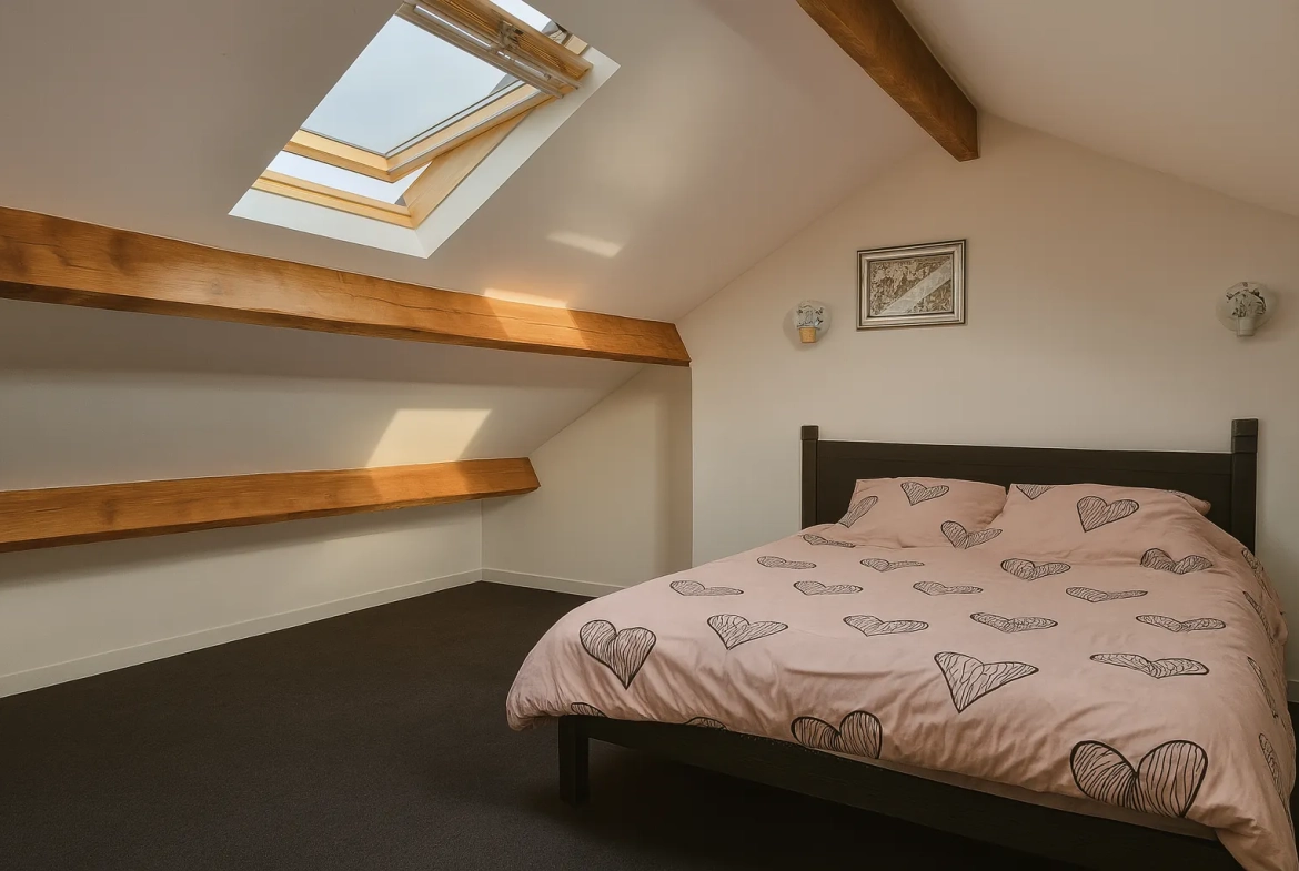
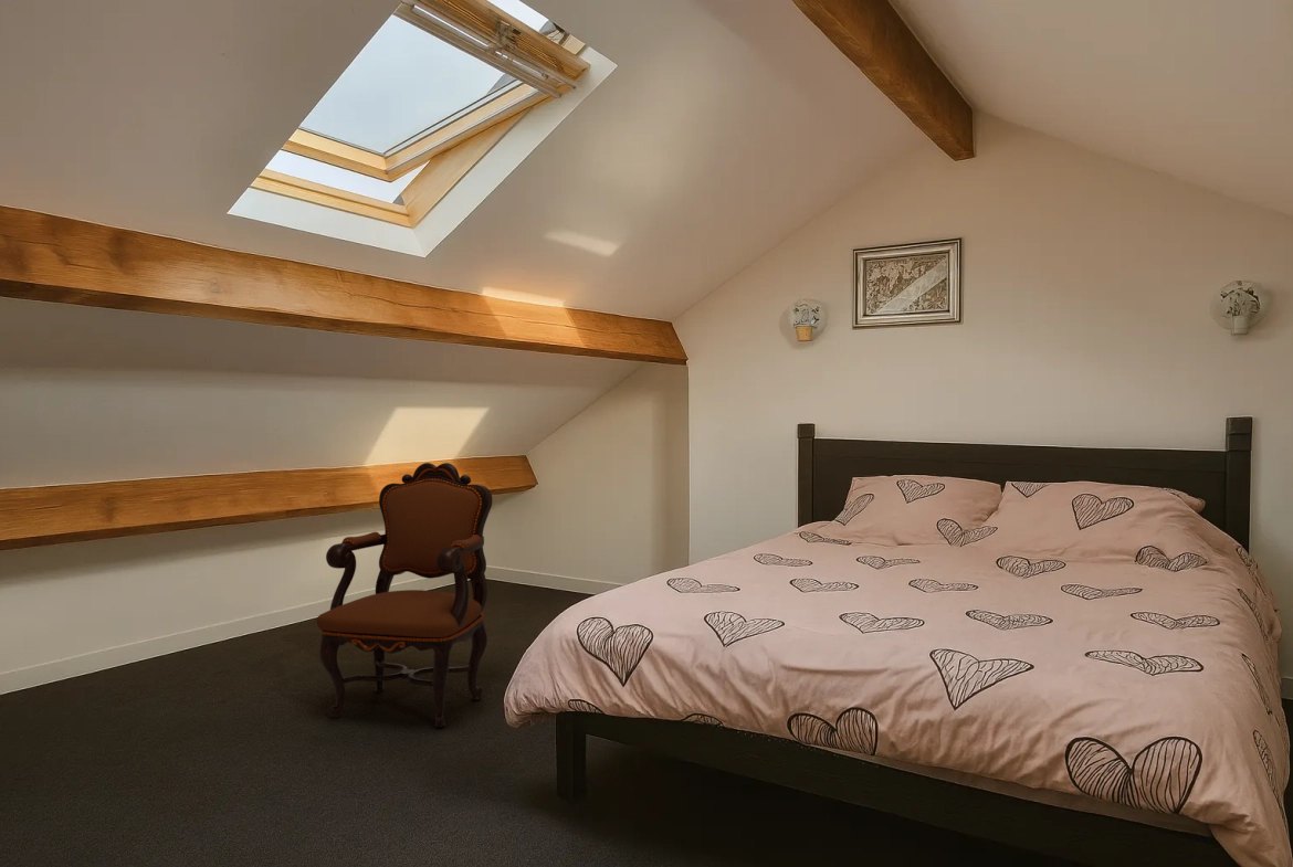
+ armchair (409, 590)
